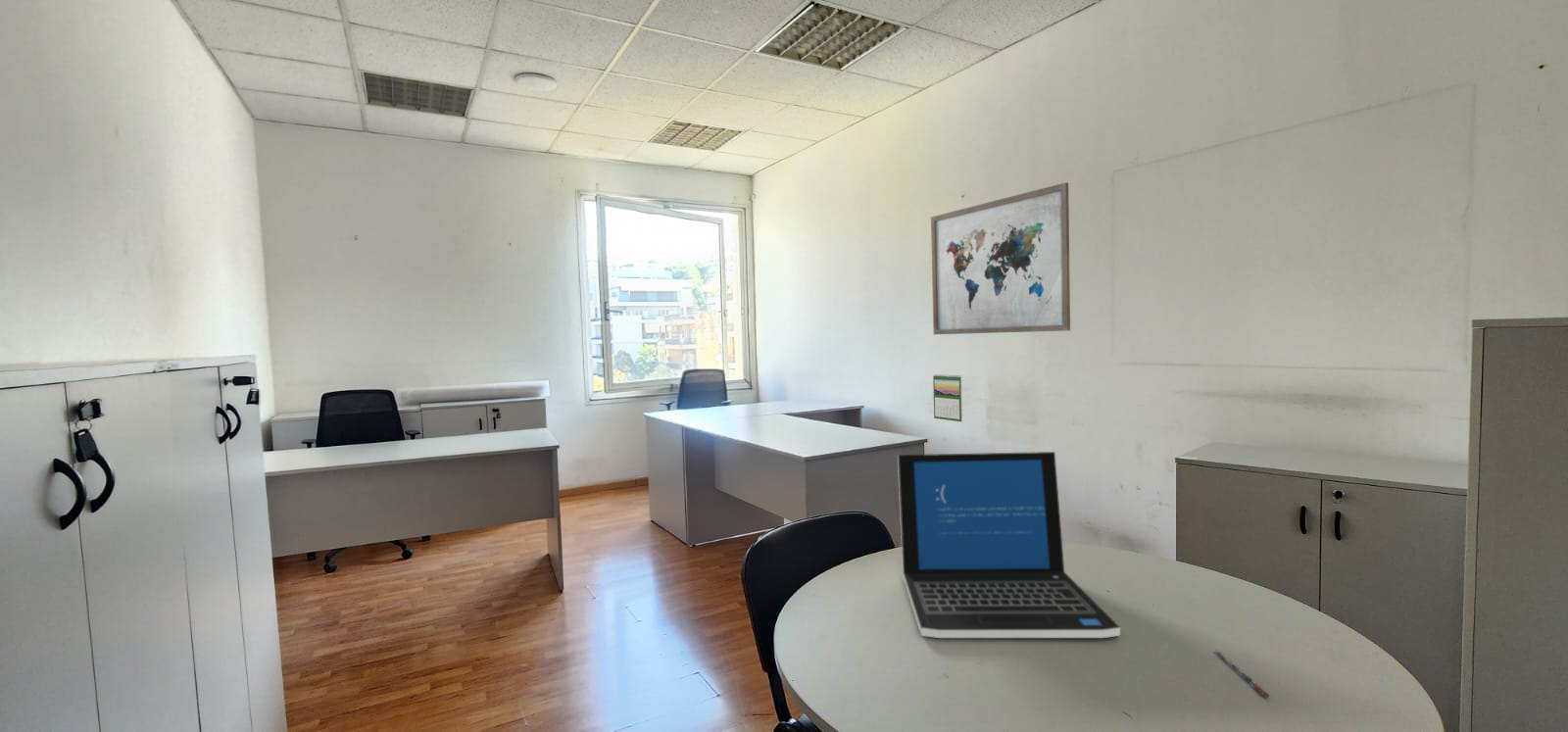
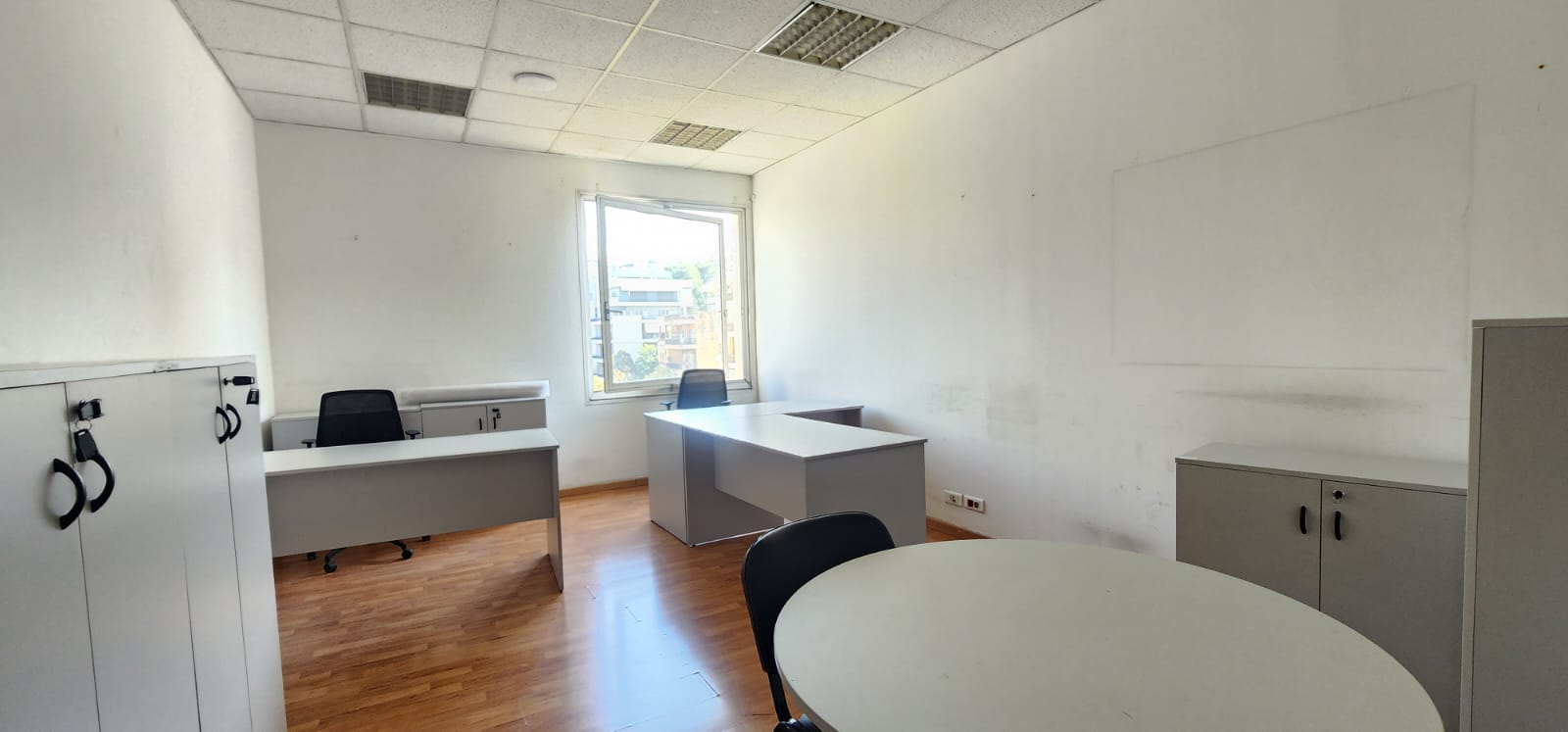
- calendar (947, 397)
- wall art (993, 268)
- pen (1240, 671)
- laptop (995, 534)
